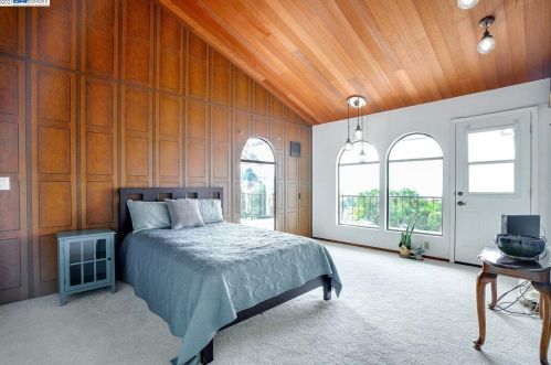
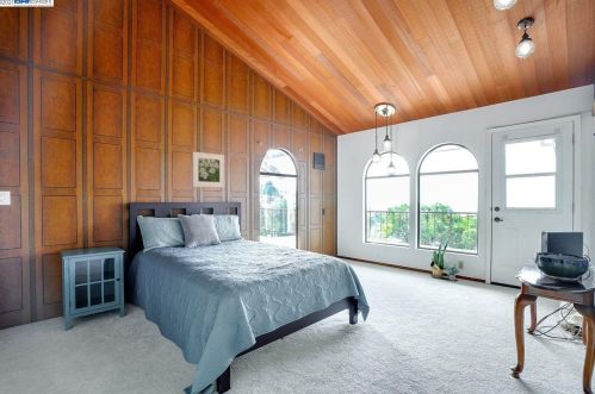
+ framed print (209, 170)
